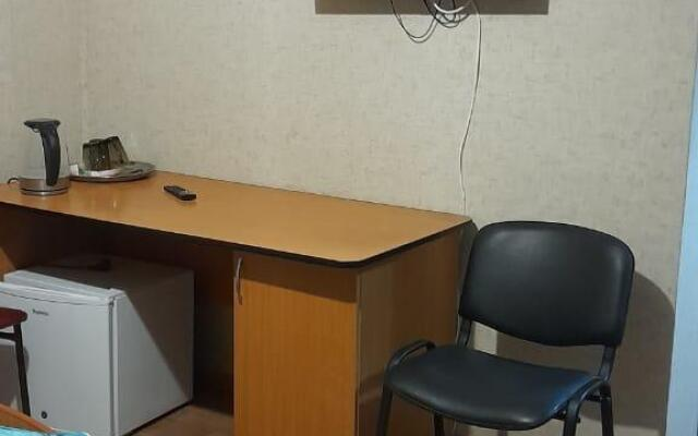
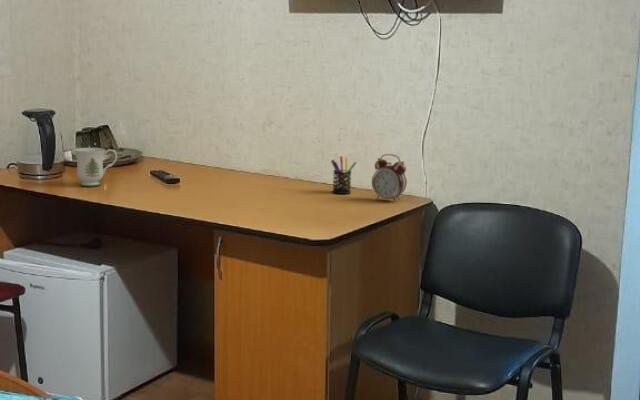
+ pen holder (344, 174)
+ alarm clock (389, 177)
+ mug (96, 167)
